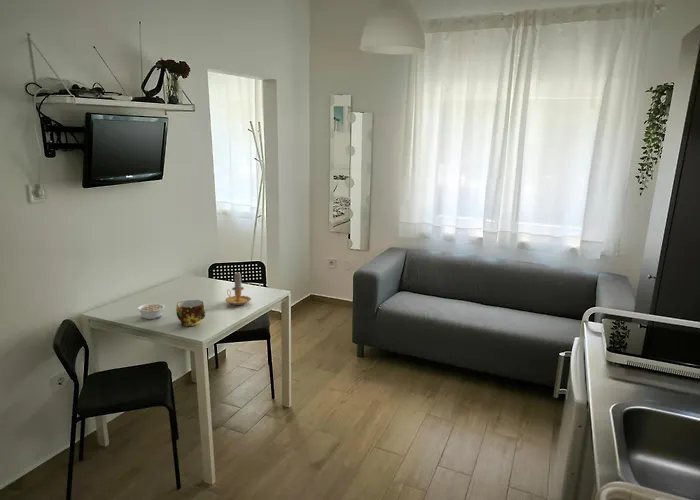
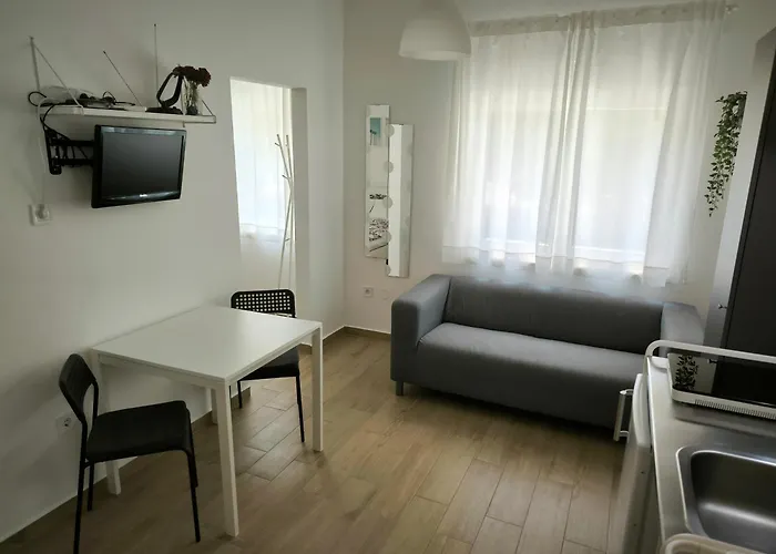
- candle (236, 286)
- legume (152, 311)
- cup (192, 313)
